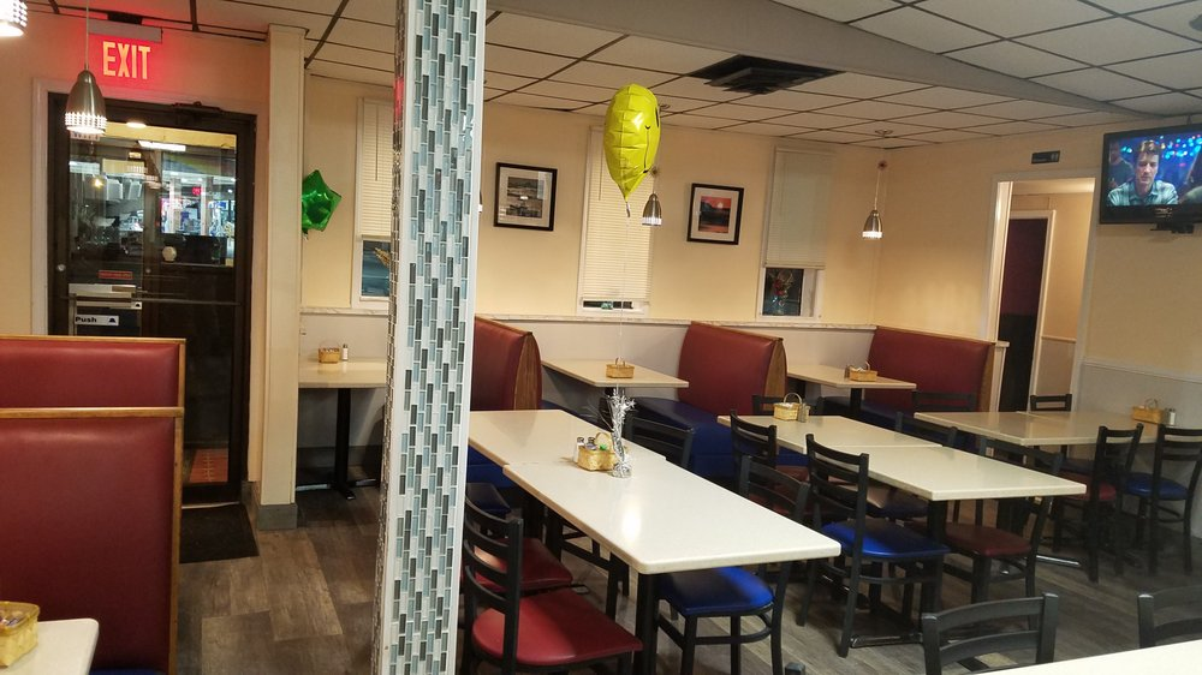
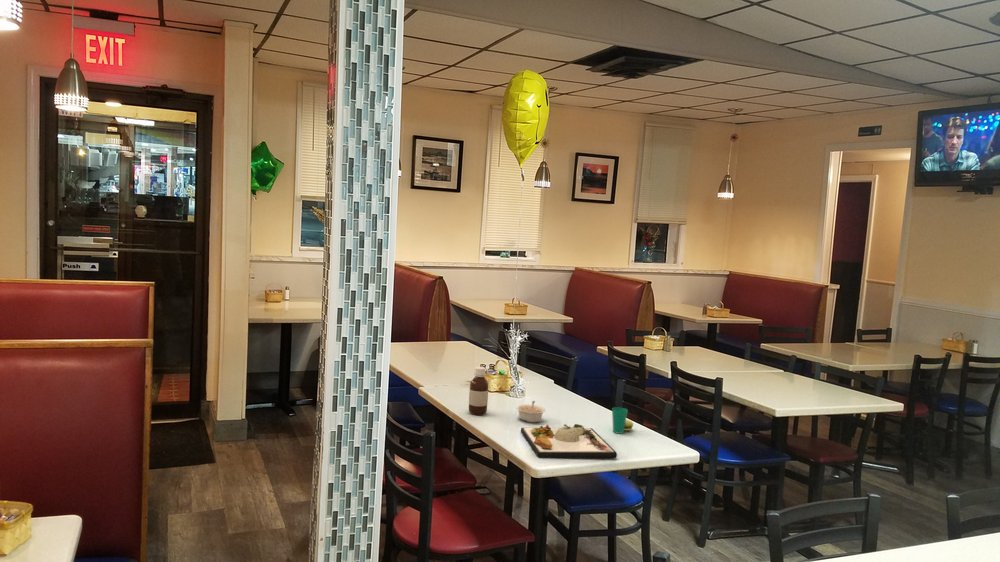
+ bottle (478, 390)
+ cup (622, 419)
+ legume (529, 412)
+ dinner plate (567, 436)
